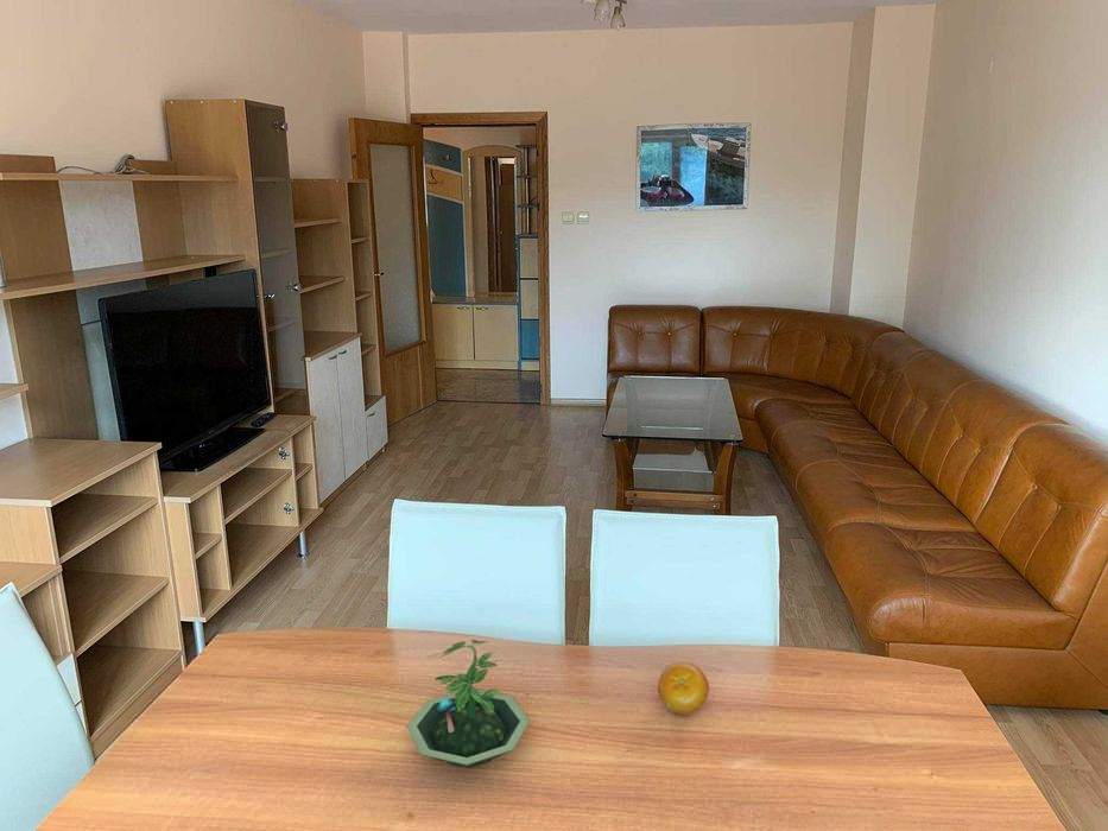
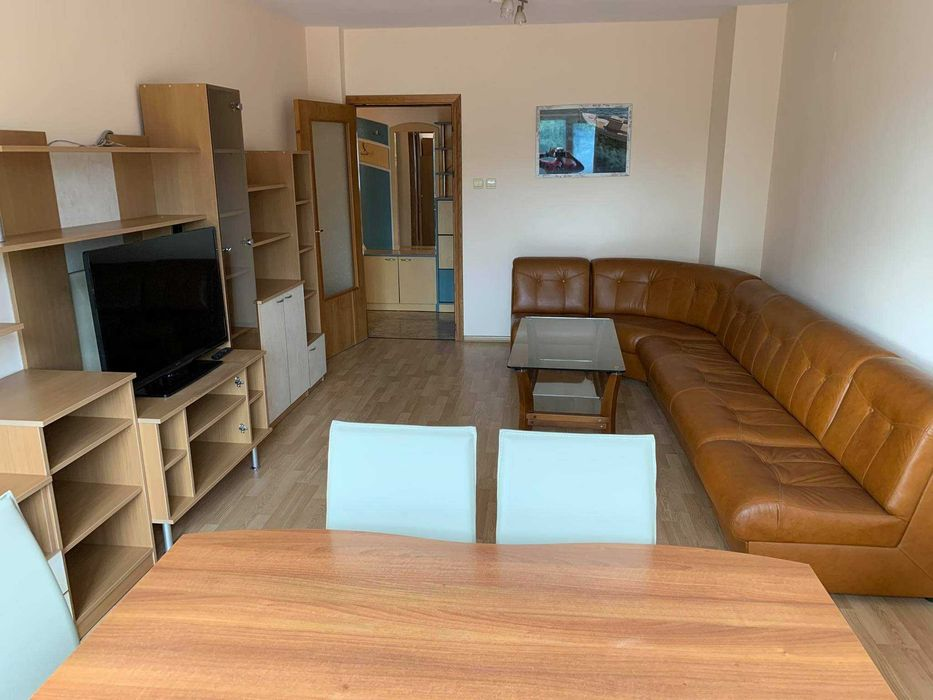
- fruit (683, 687)
- terrarium (469, 667)
